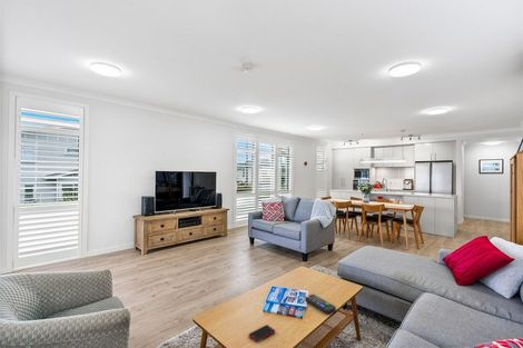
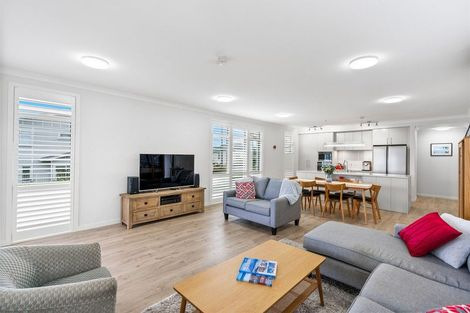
- remote control (319, 302)
- cell phone (262, 332)
